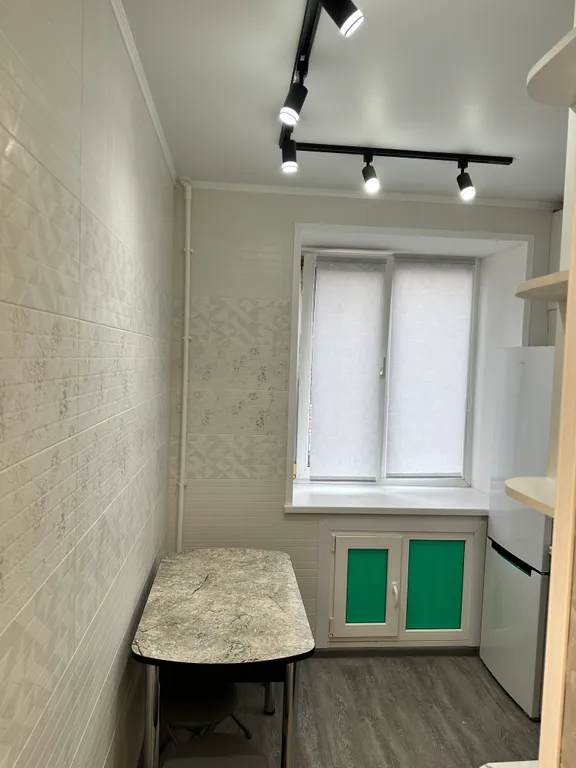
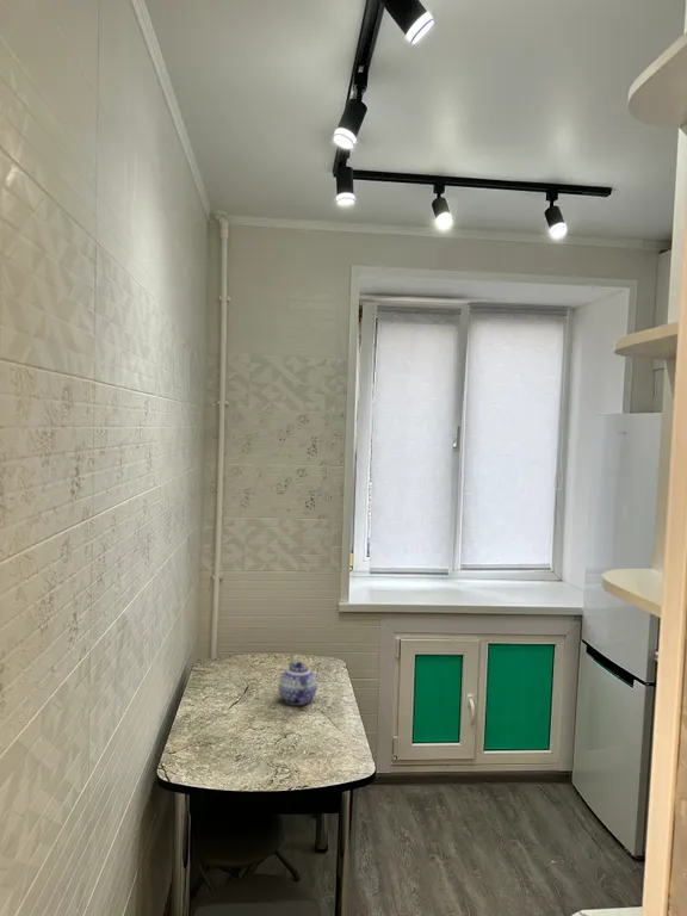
+ teapot (298, 681)
